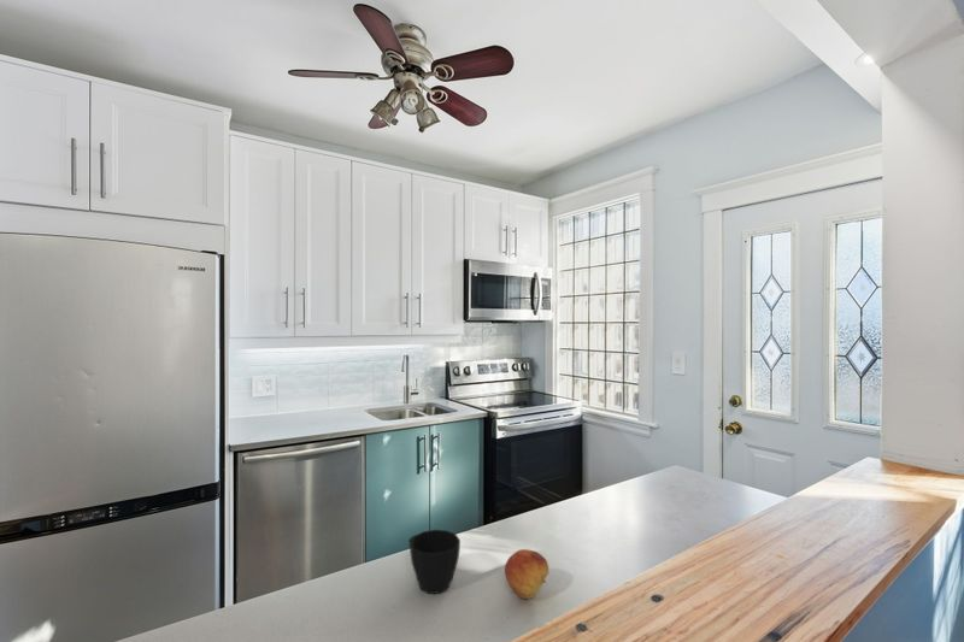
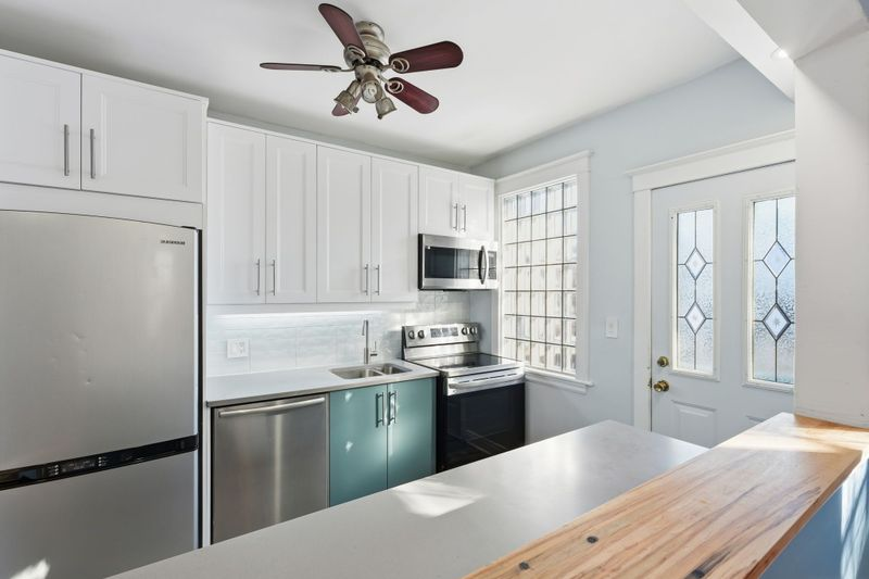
- cup (434, 560)
- fruit (525, 573)
